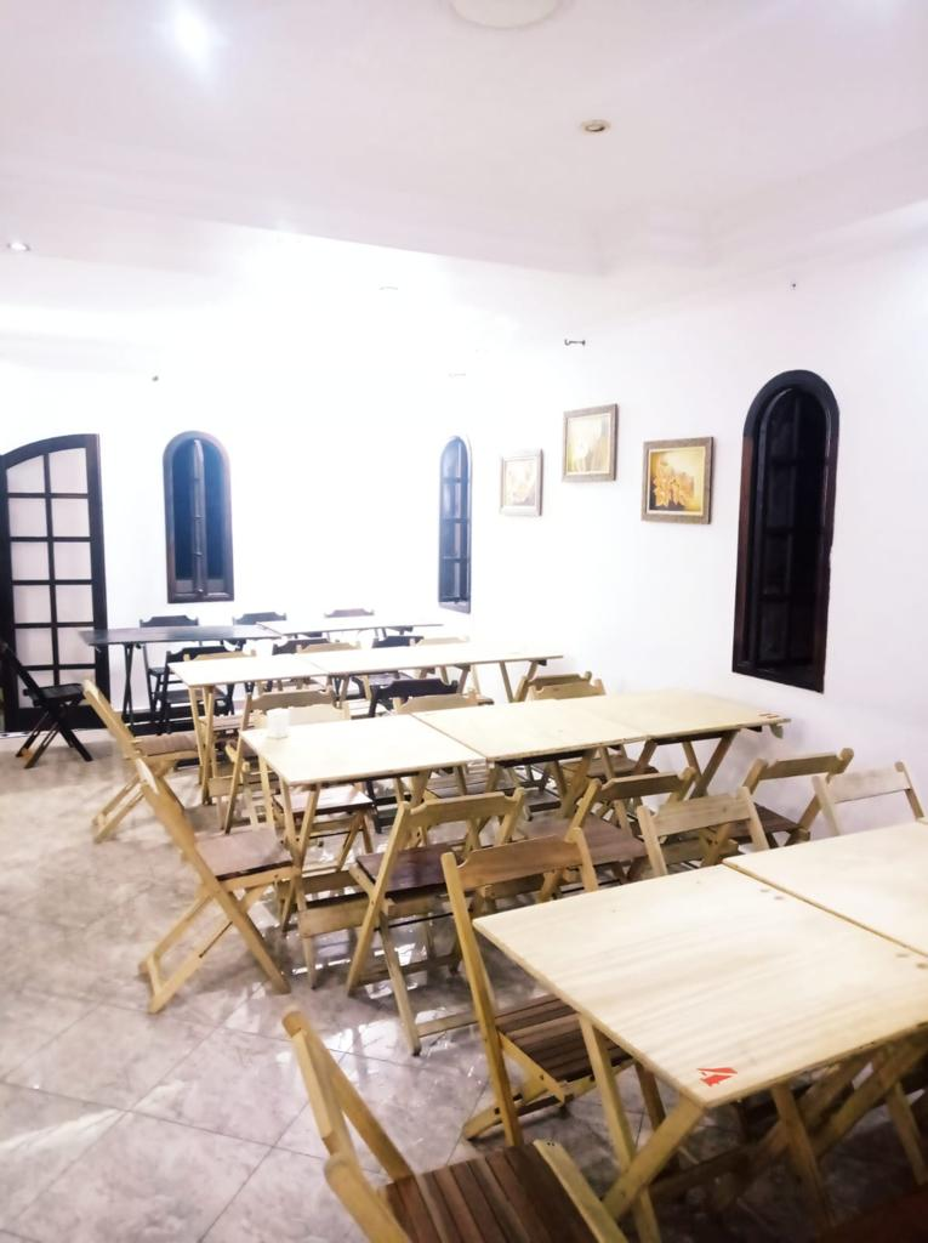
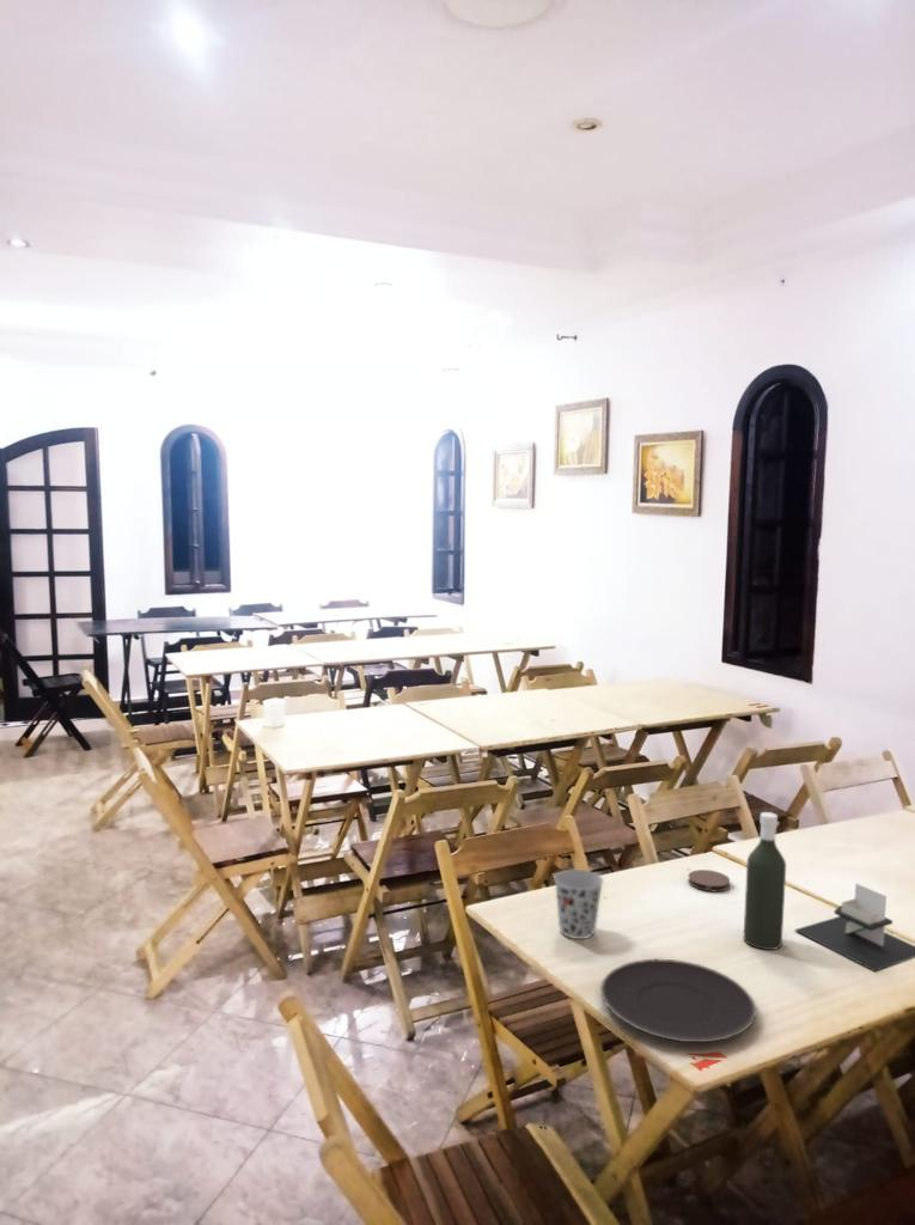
+ cup (578, 904)
+ plate (676, 1000)
+ coaster (708, 880)
+ napkin holder (860, 915)
+ bottle (765, 878)
